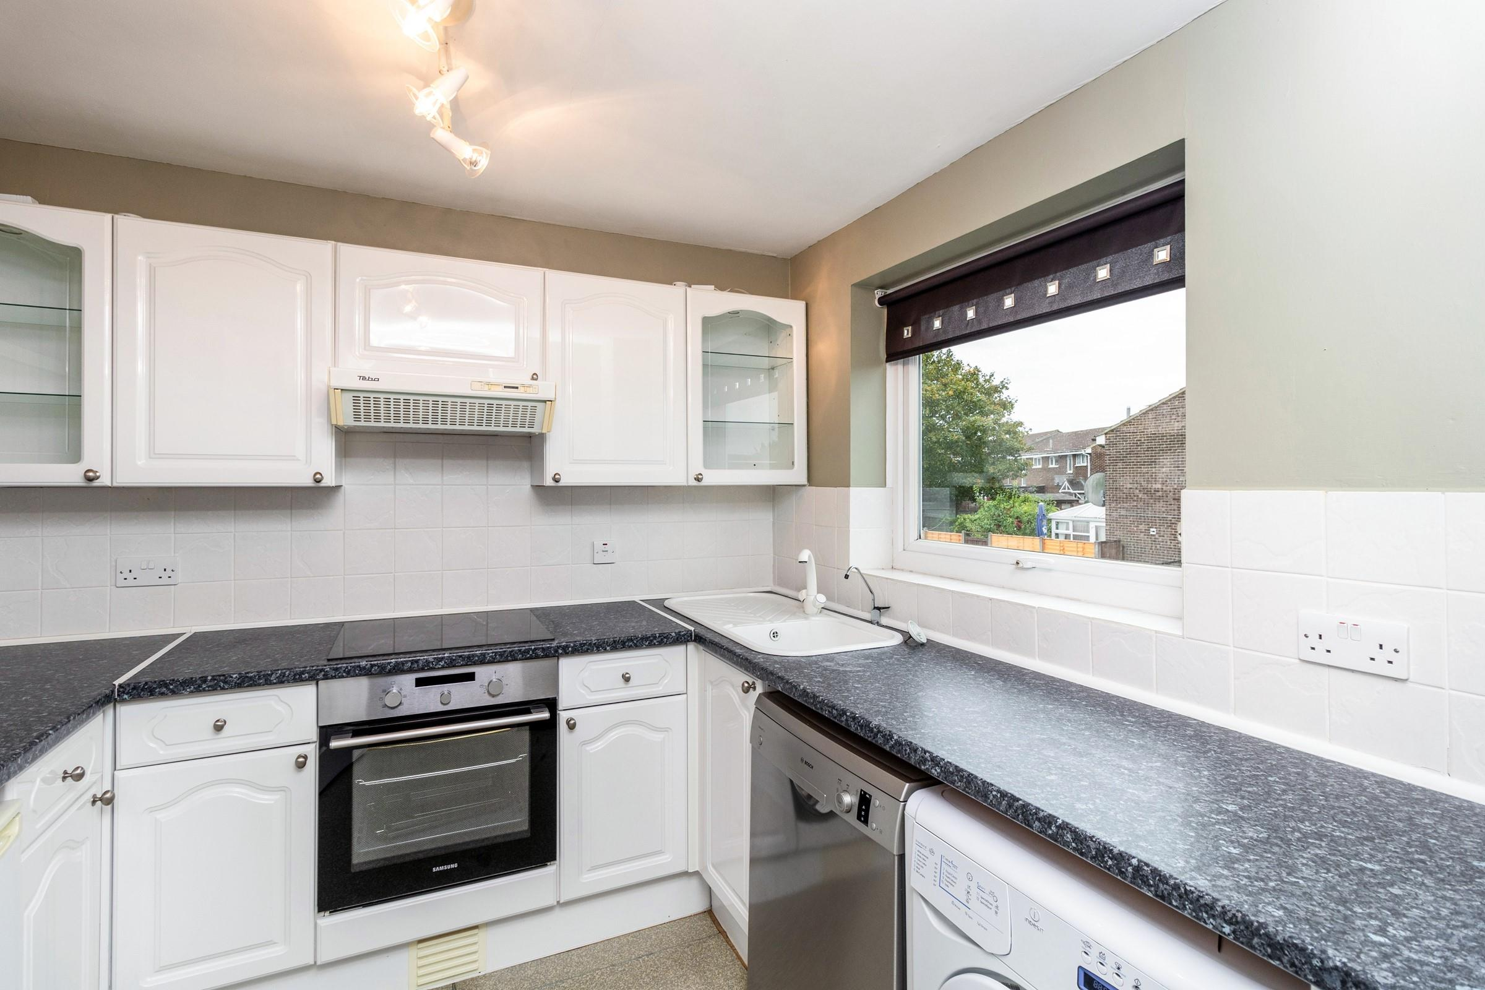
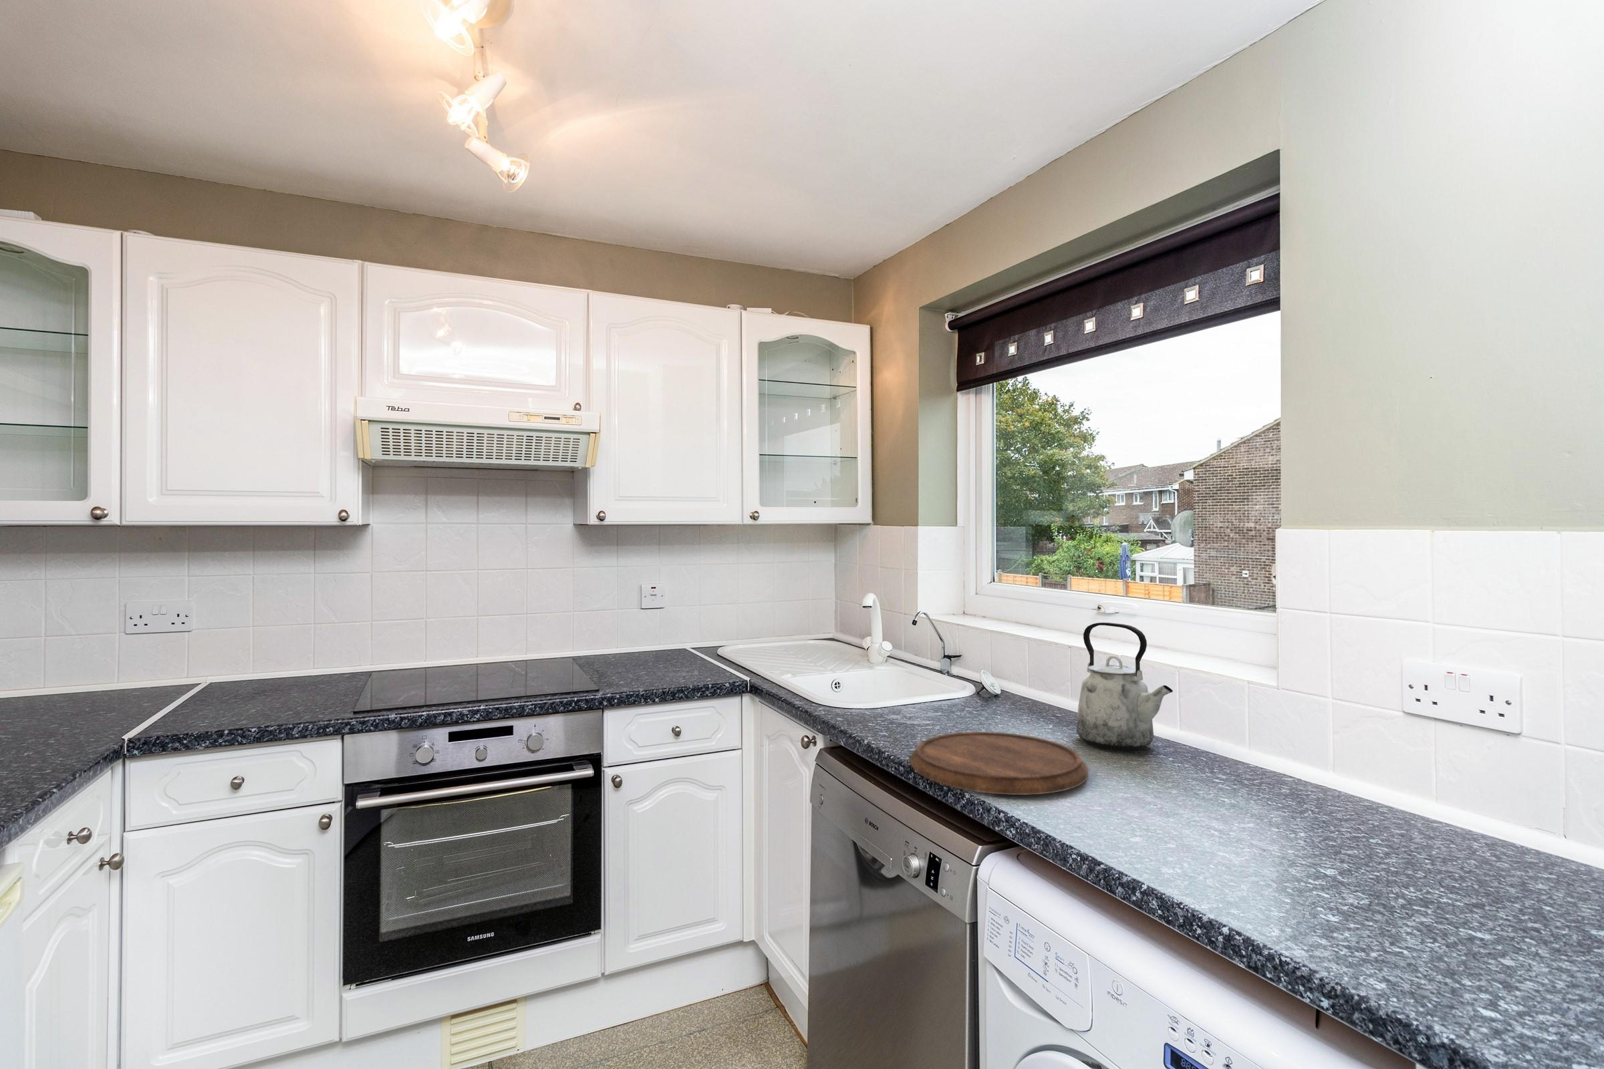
+ cutting board (997, 759)
+ kettle (1125, 686)
